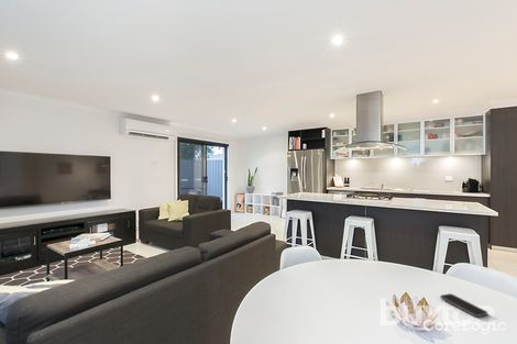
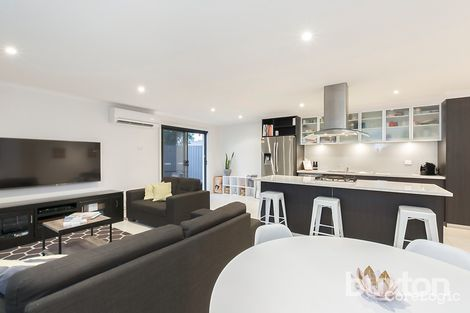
- smartphone (462, 303)
